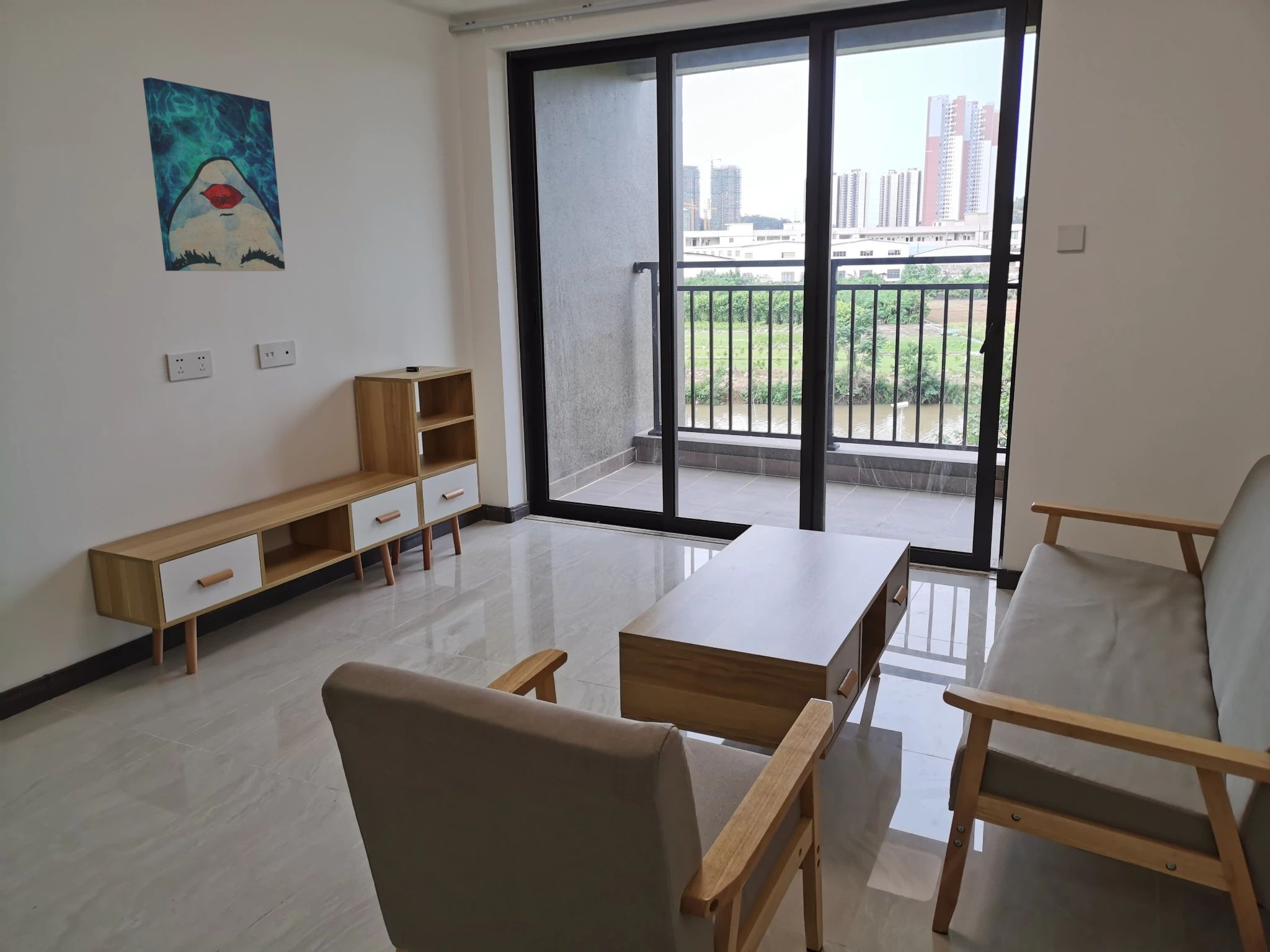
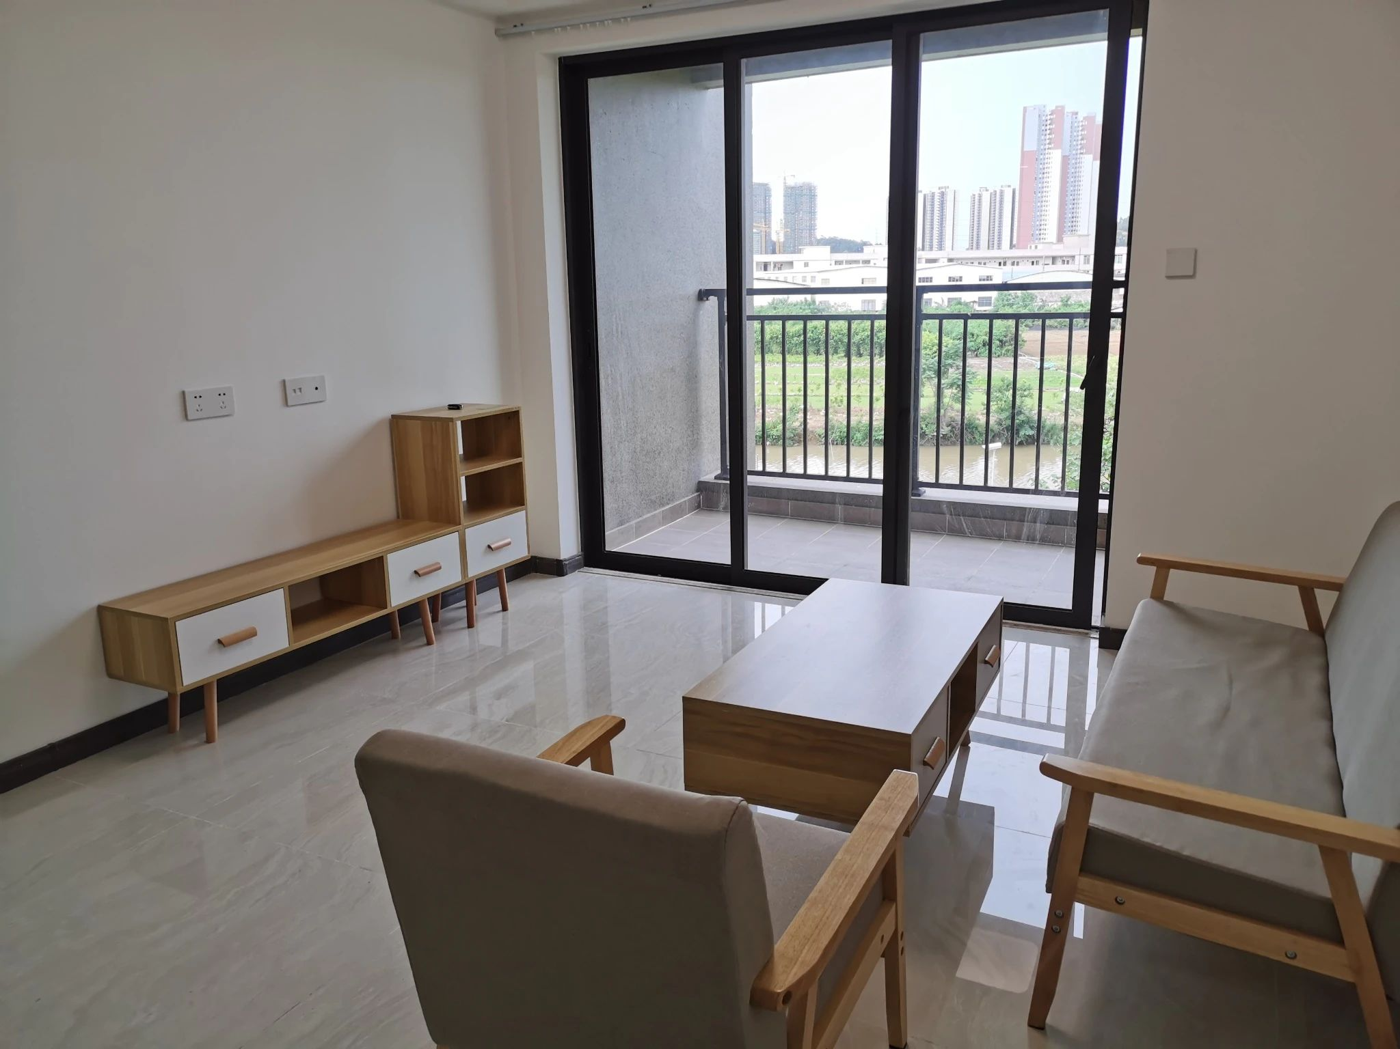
- wall art (220, 182)
